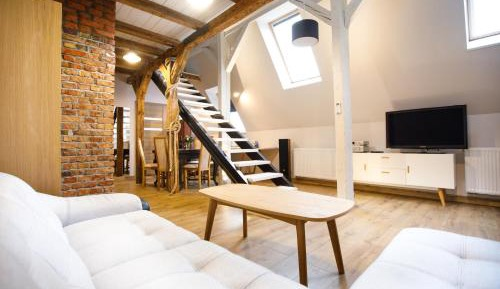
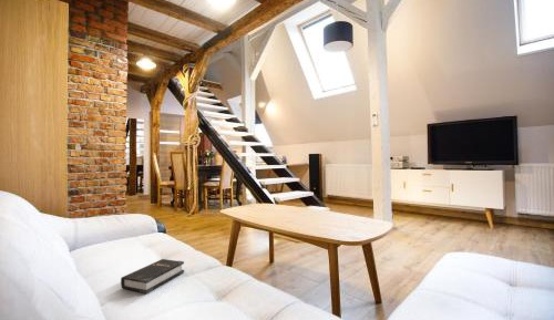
+ hardback book (154, 273)
